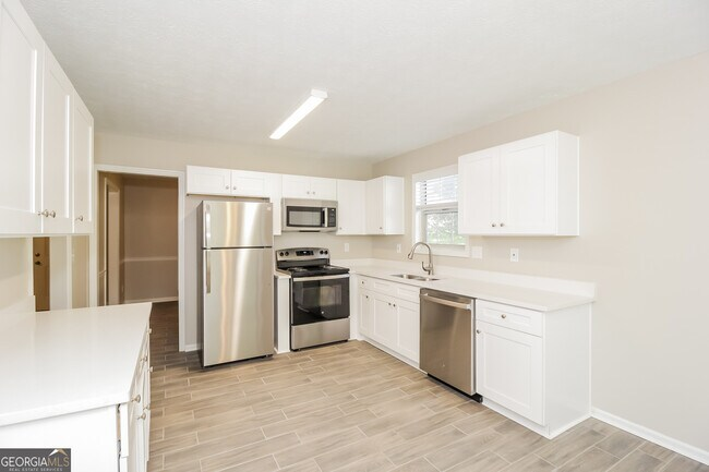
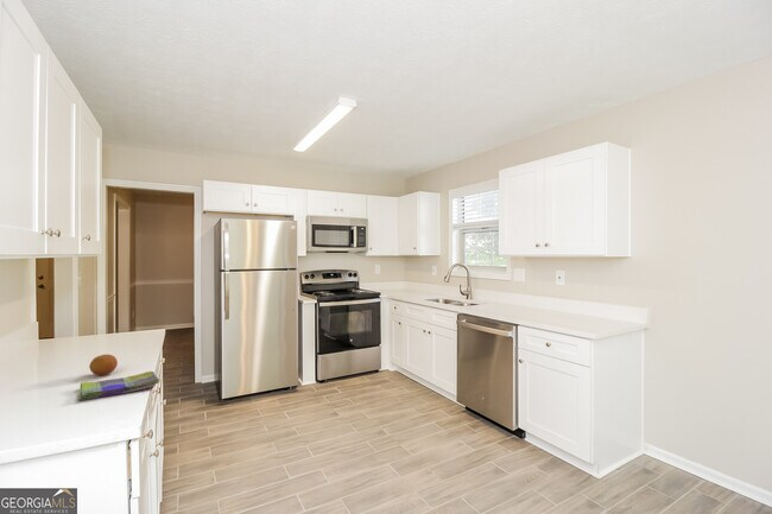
+ dish towel (120, 383)
+ fruit (103, 364)
